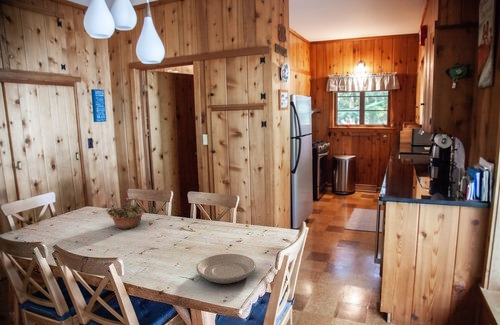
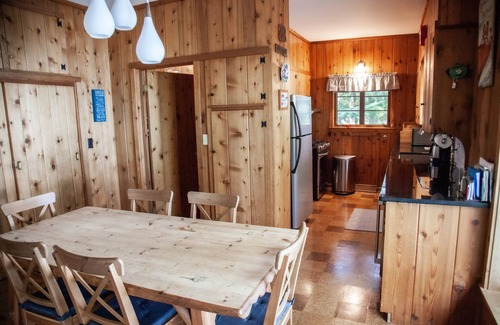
- plate (226, 269)
- succulent planter (128, 212)
